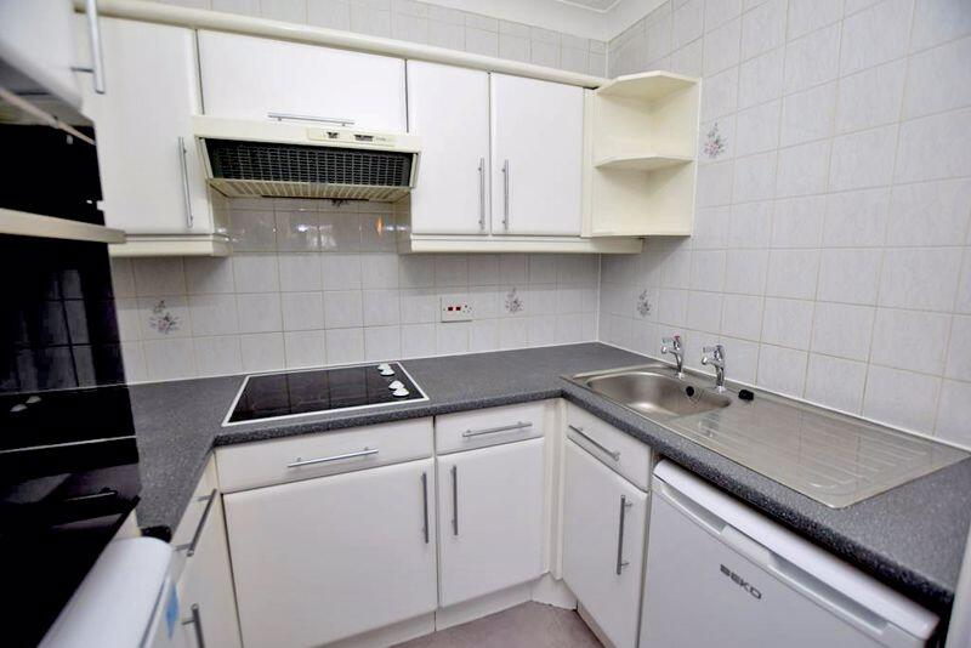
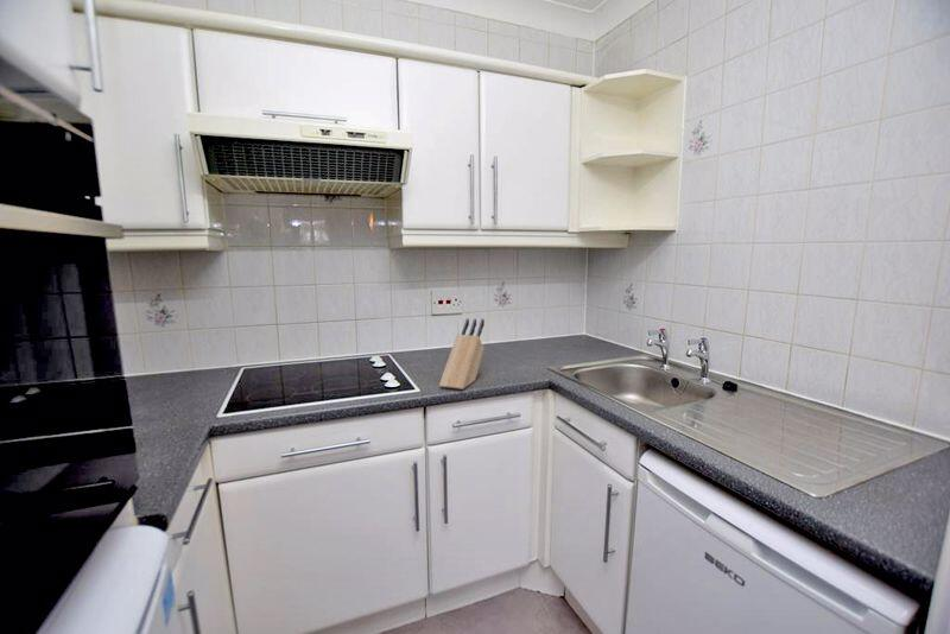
+ knife block (464, 350)
